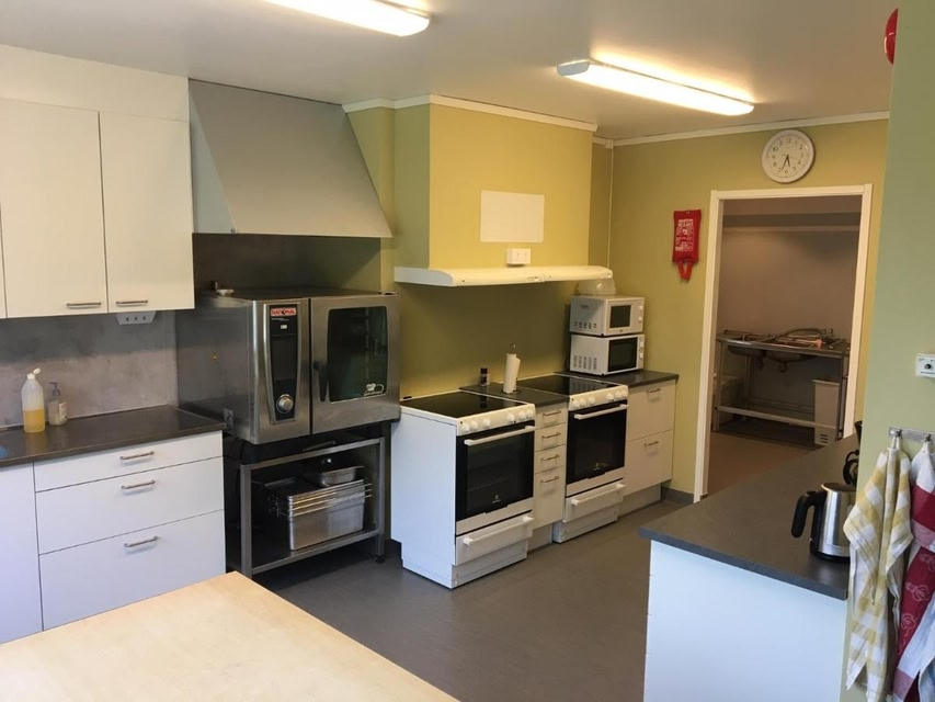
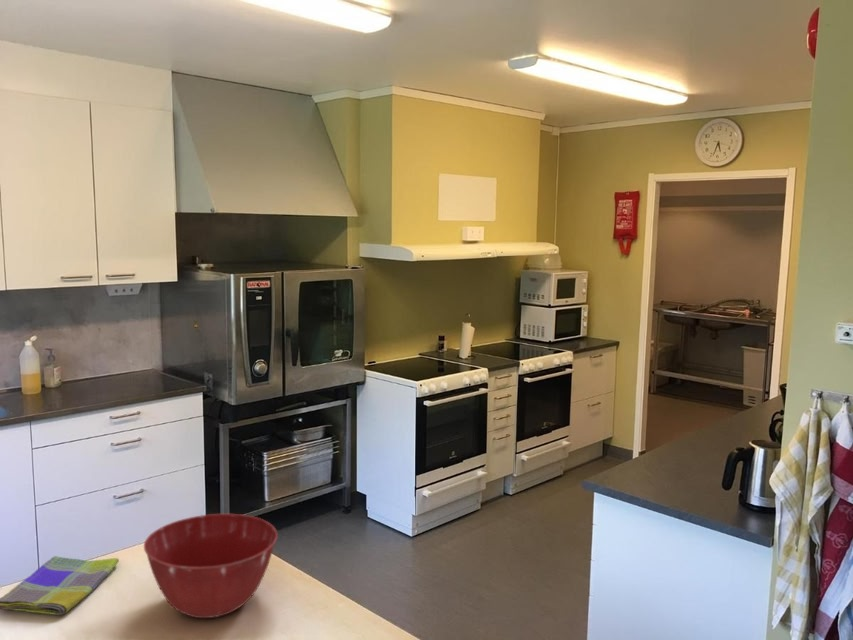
+ mixing bowl (213, 569)
+ dish towel (59, 582)
